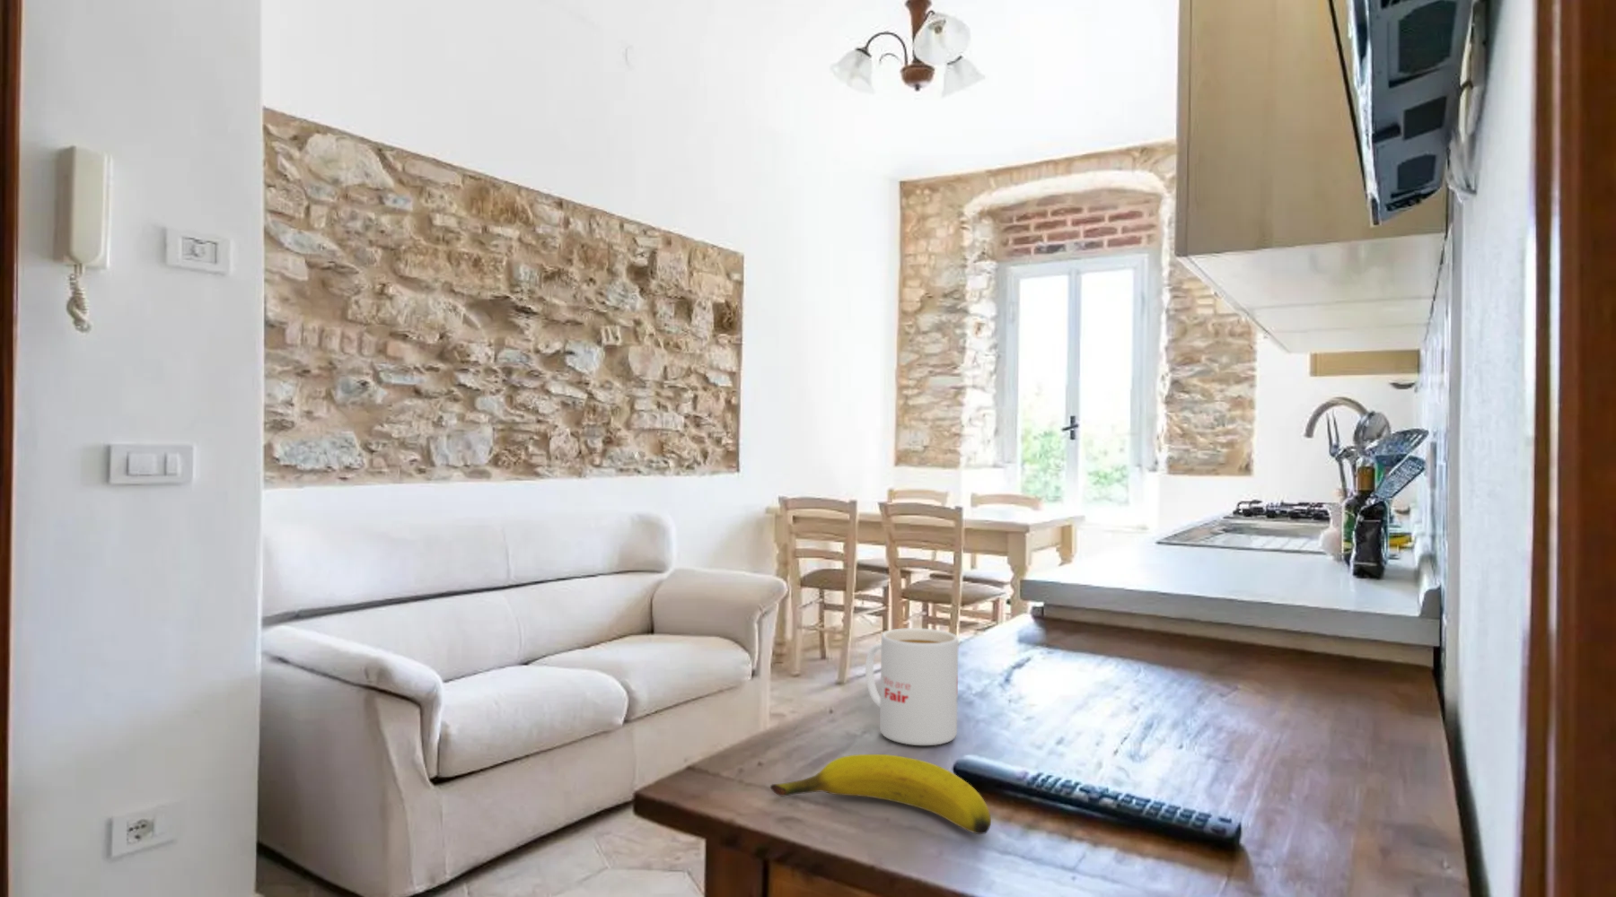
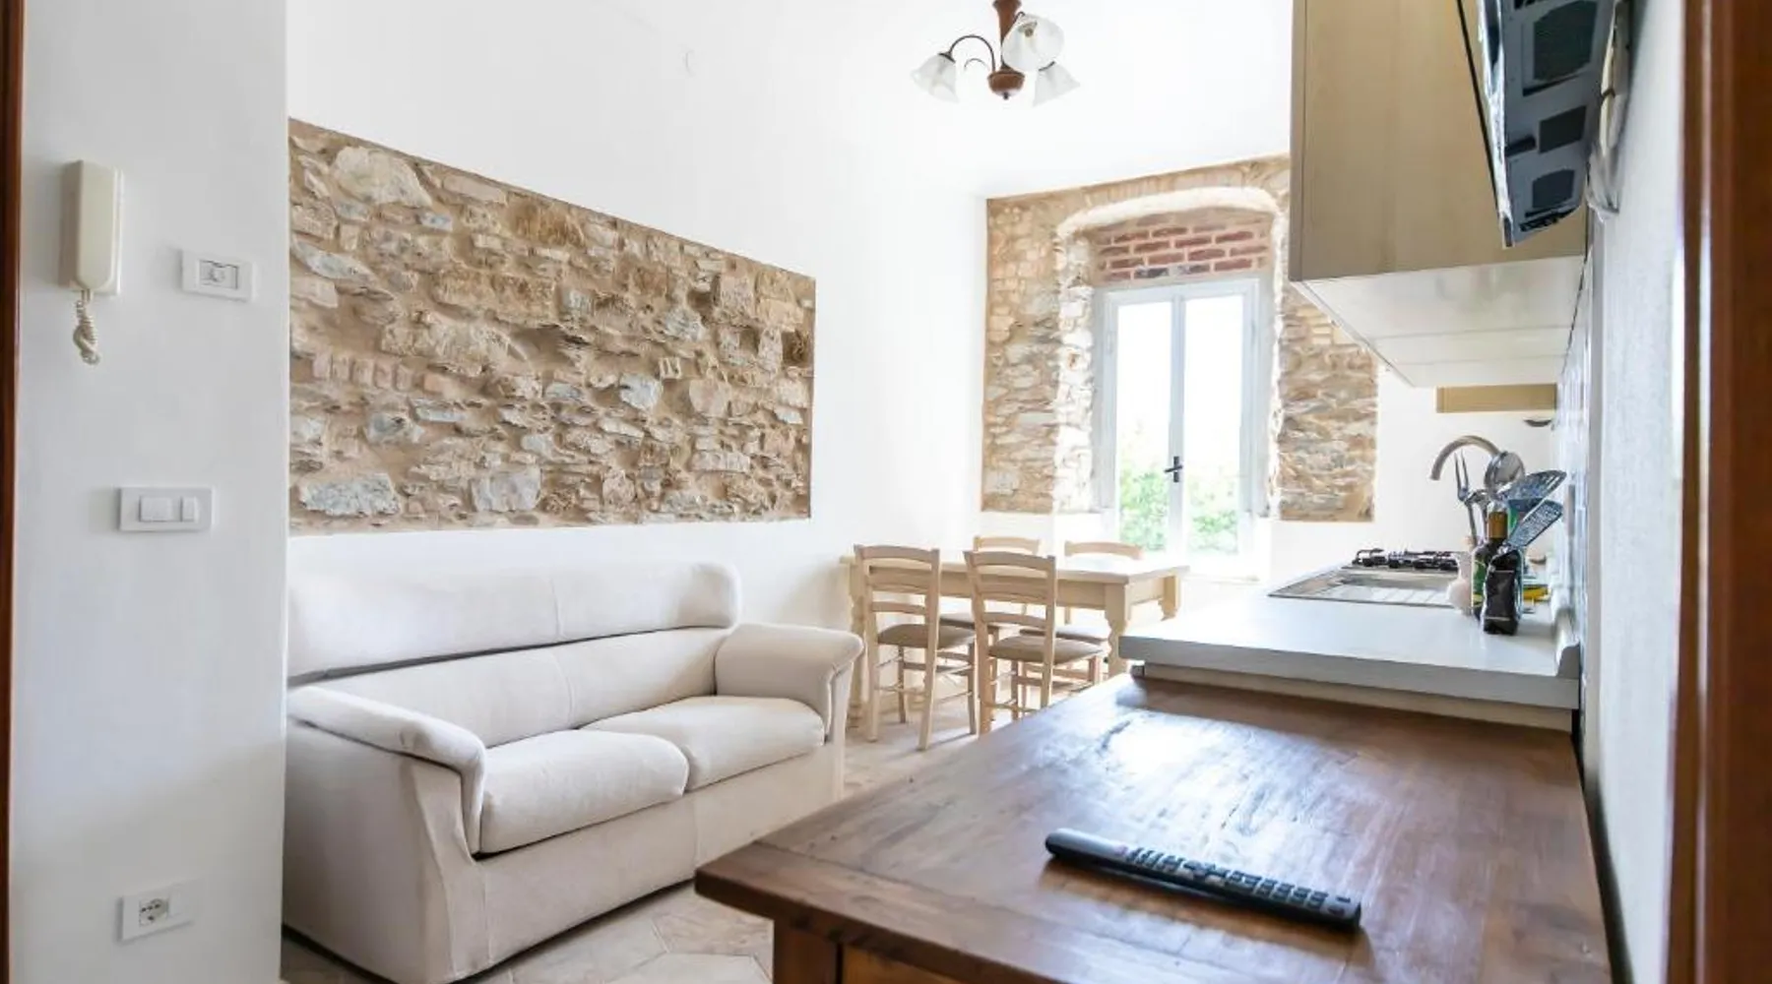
- banana (886, 785)
- mug (906, 682)
